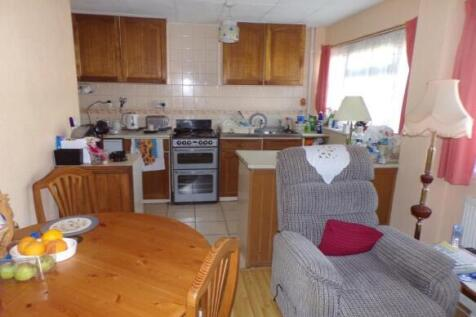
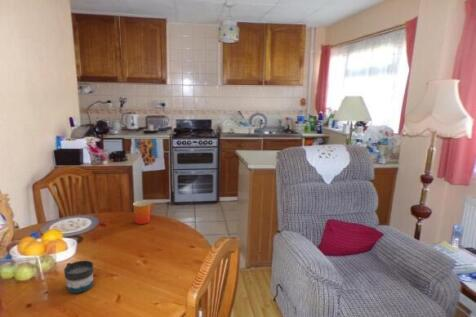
+ mug (76, 276)
+ mug (143, 211)
